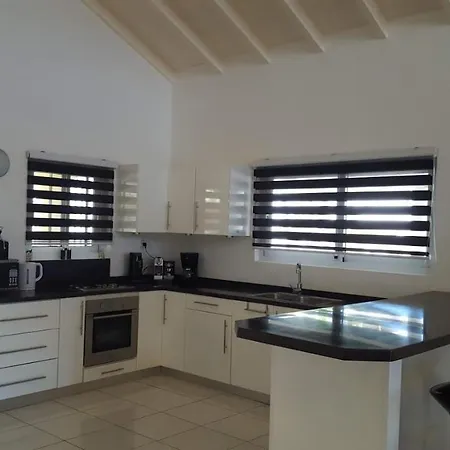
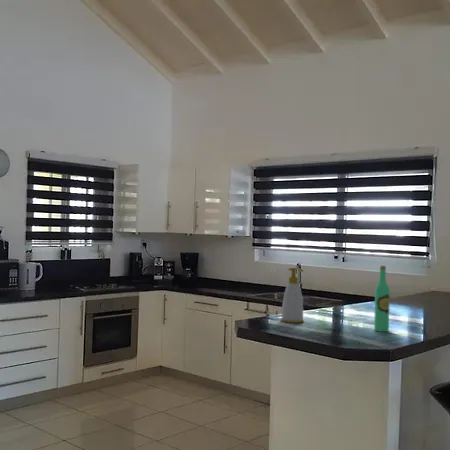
+ soap bottle (293, 294)
+ wine bottle (382, 298)
